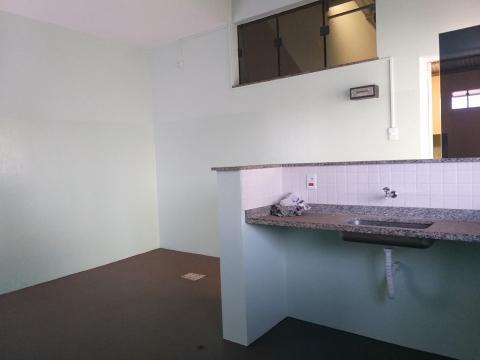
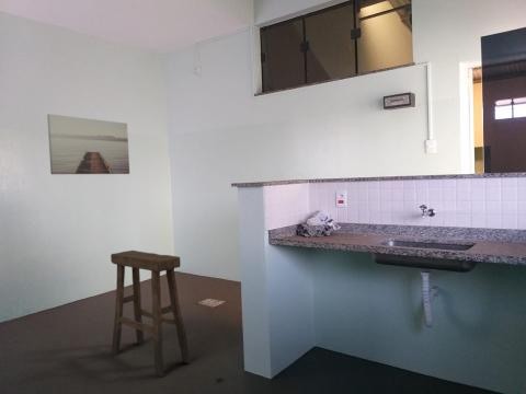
+ wall art (92, 147)
+ stool (145, 310)
